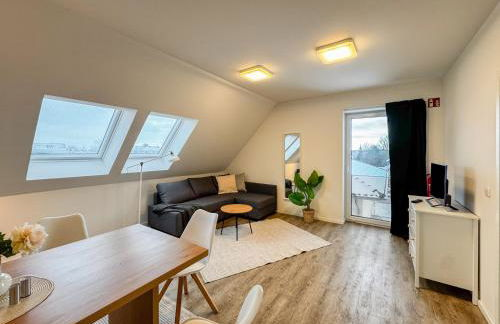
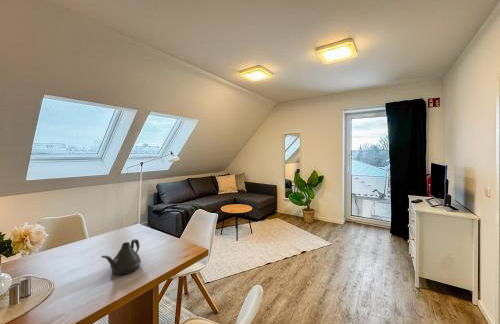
+ teapot (121, 258)
